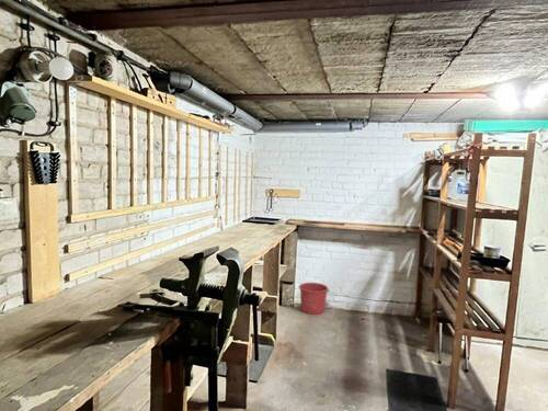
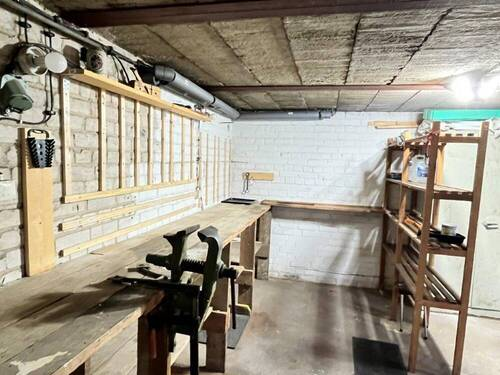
- bucket (312, 298)
